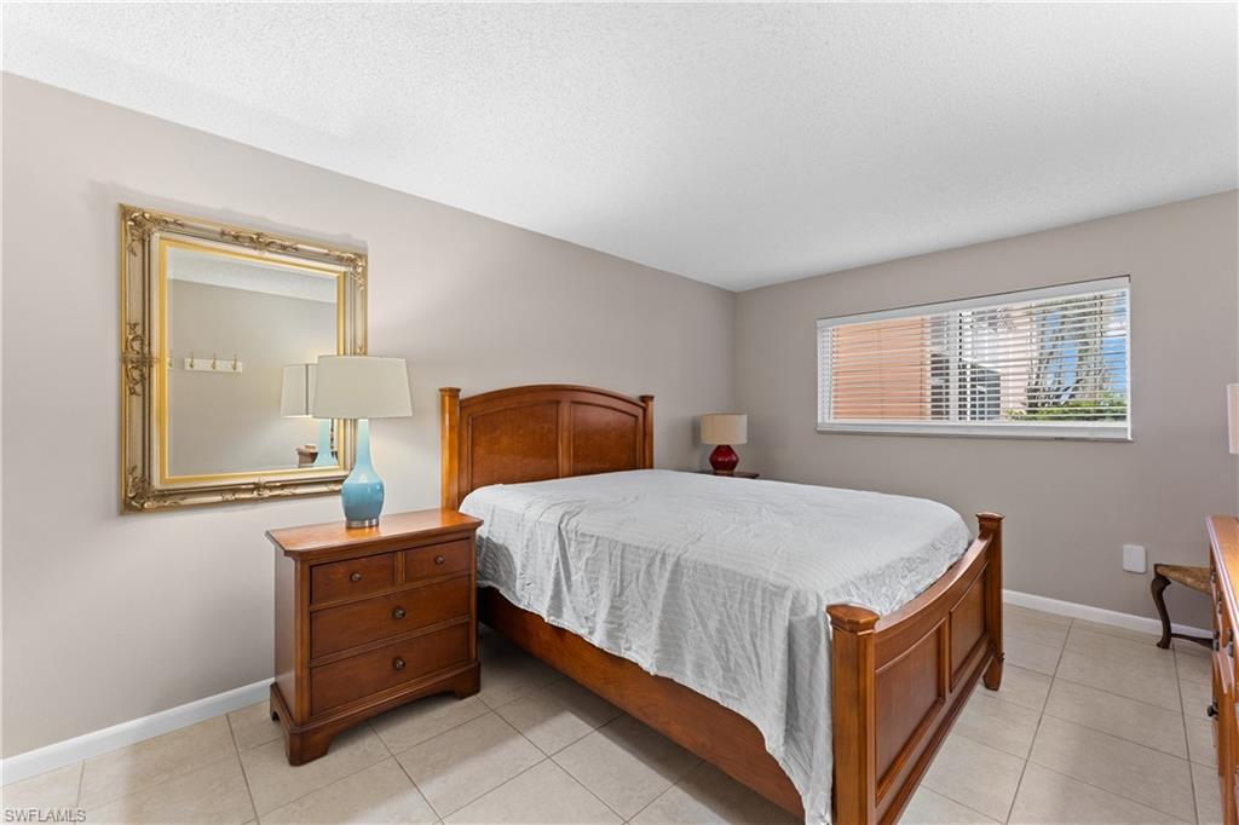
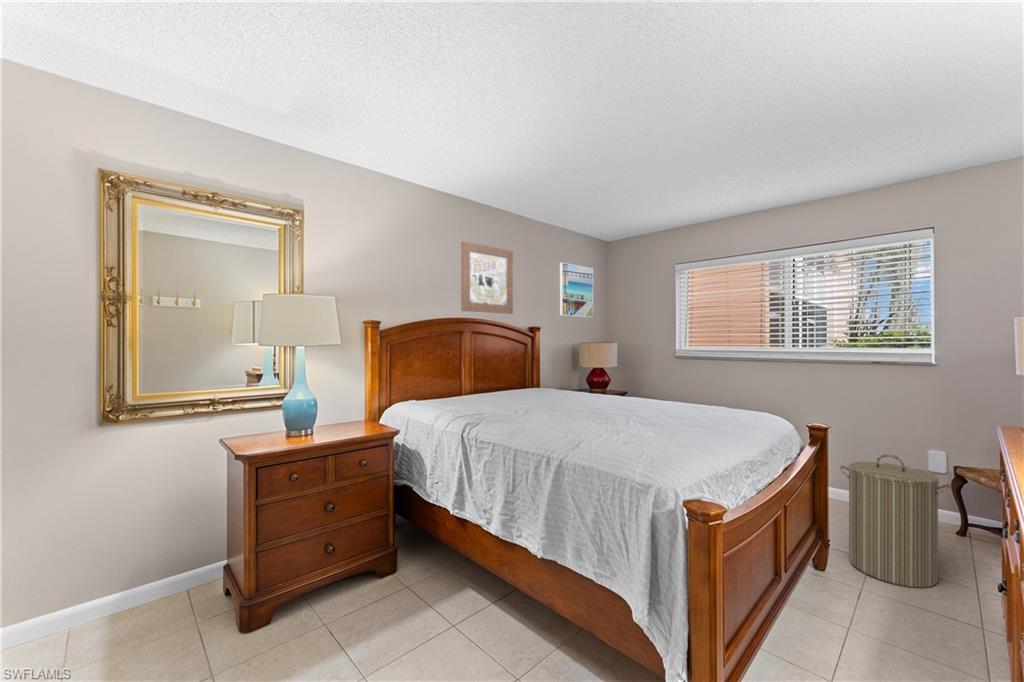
+ laundry hamper (891, 512)
+ wall art (488, 279)
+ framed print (577, 291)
